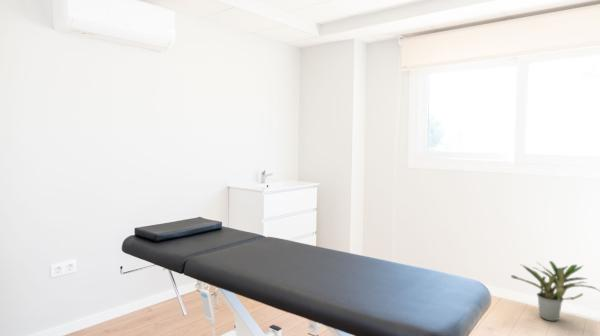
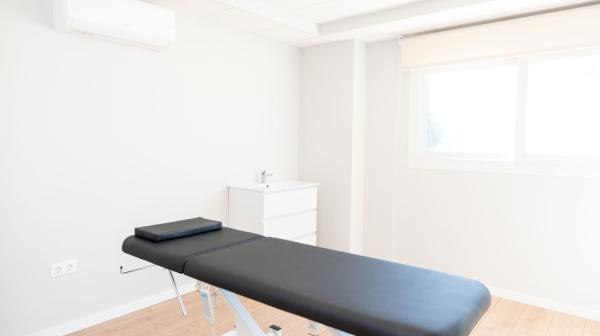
- potted plant (554, 290)
